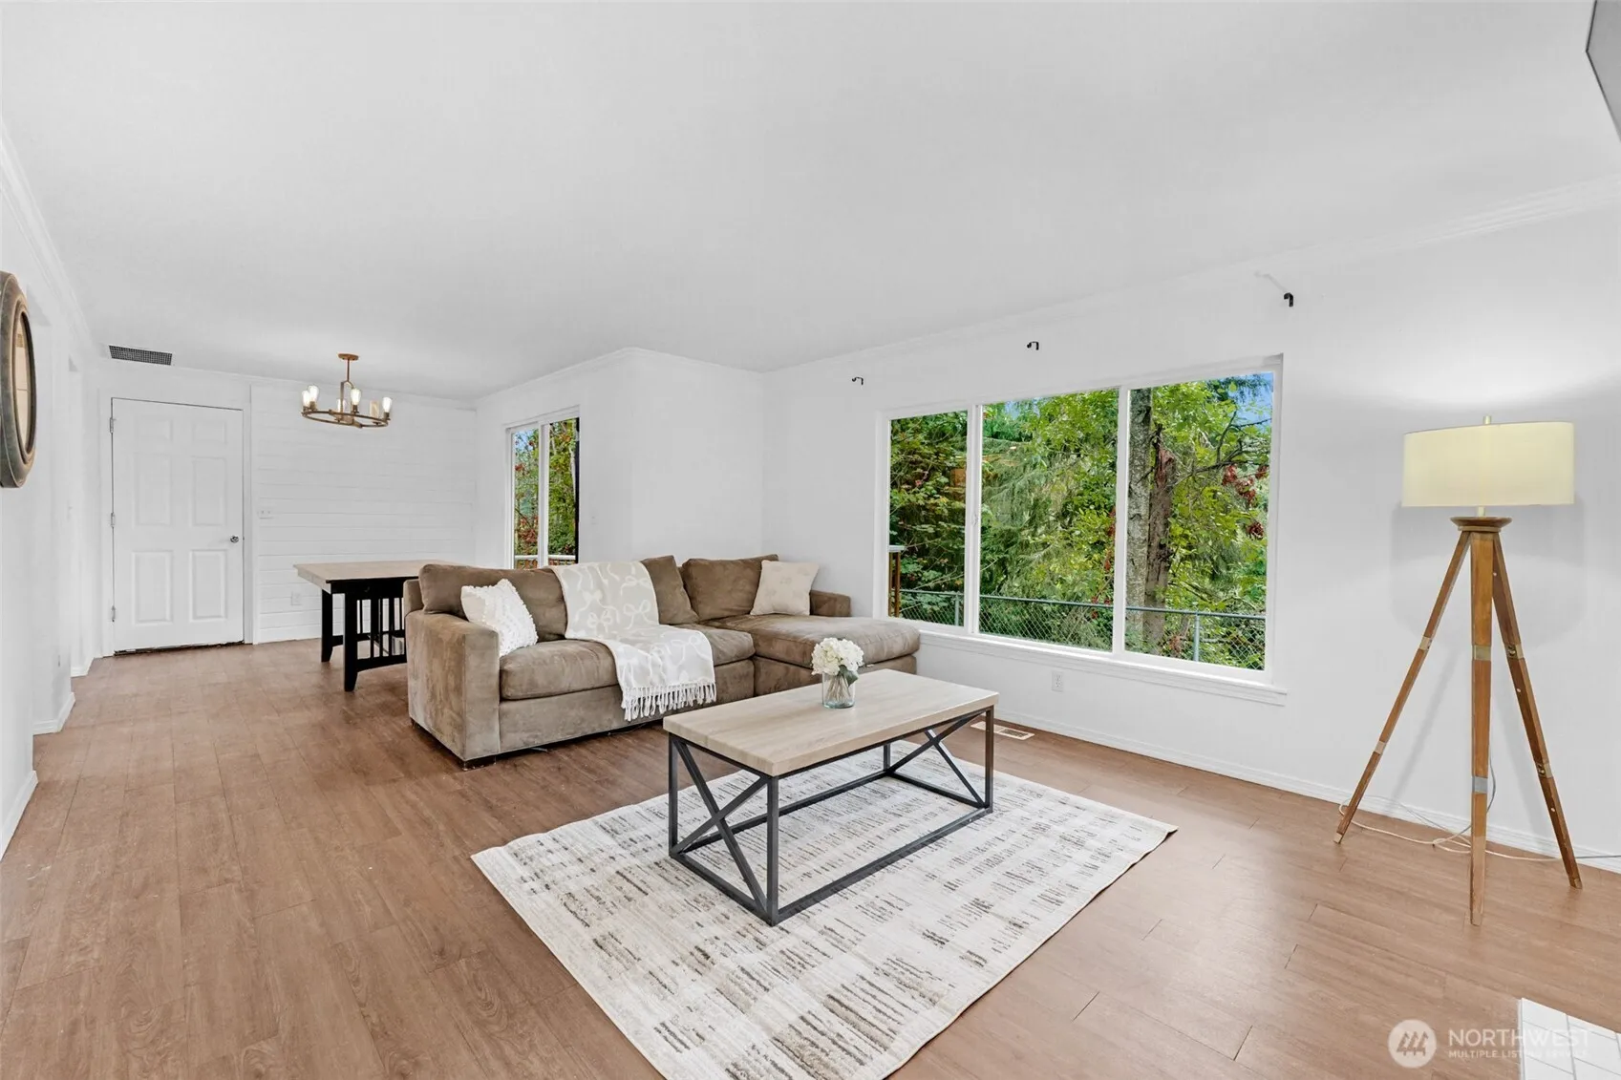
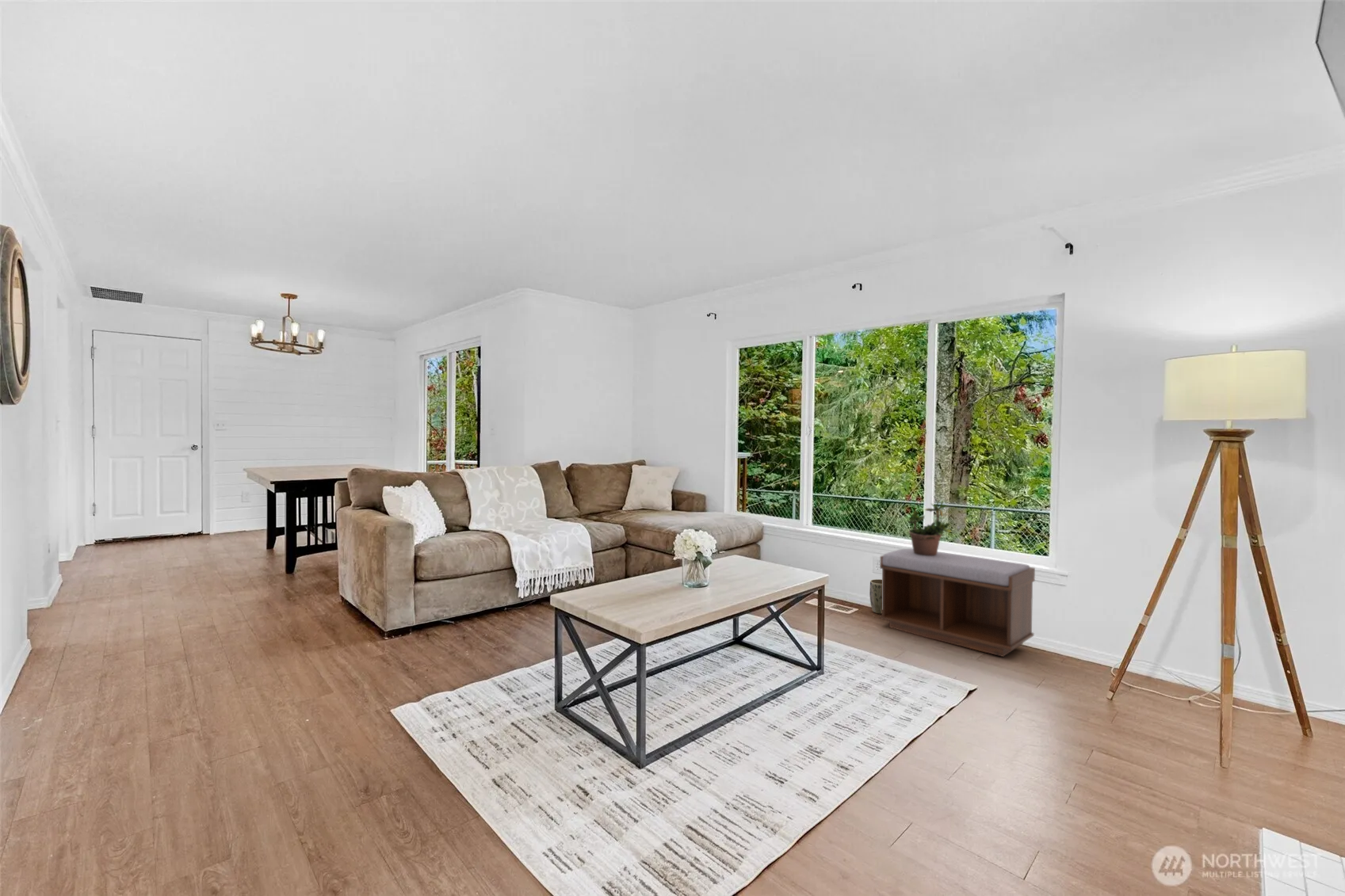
+ plant pot (880, 597)
+ potted plant (927, 525)
+ bench (953, 596)
